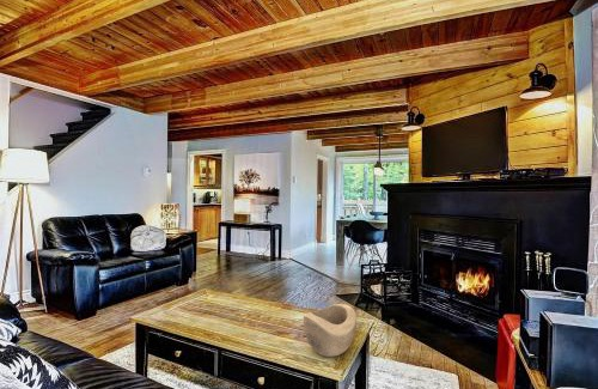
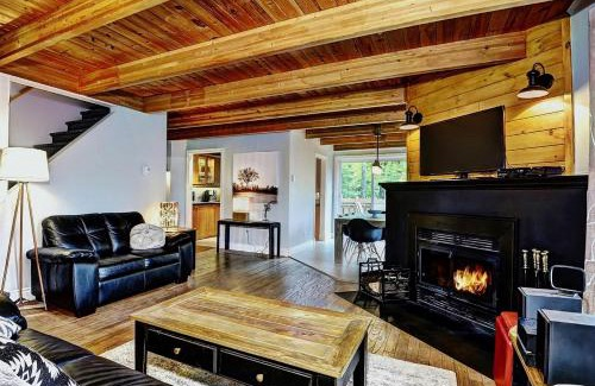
- decorative bowl (329, 329)
